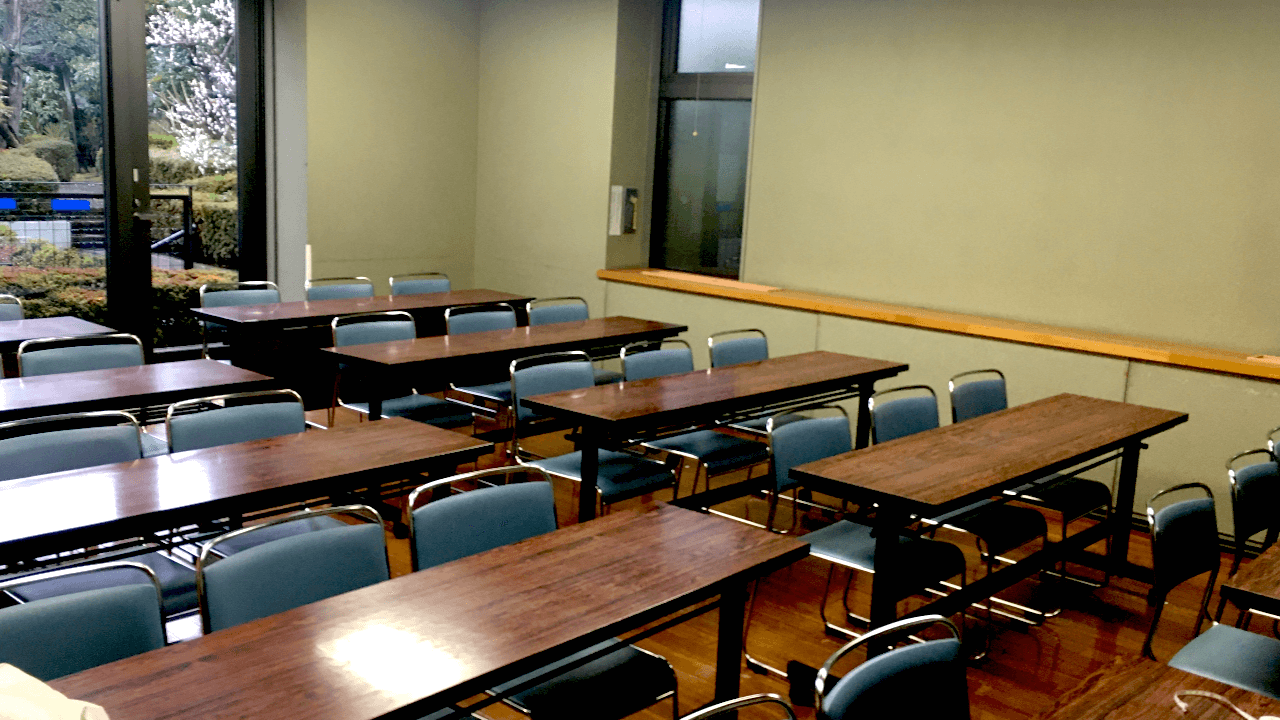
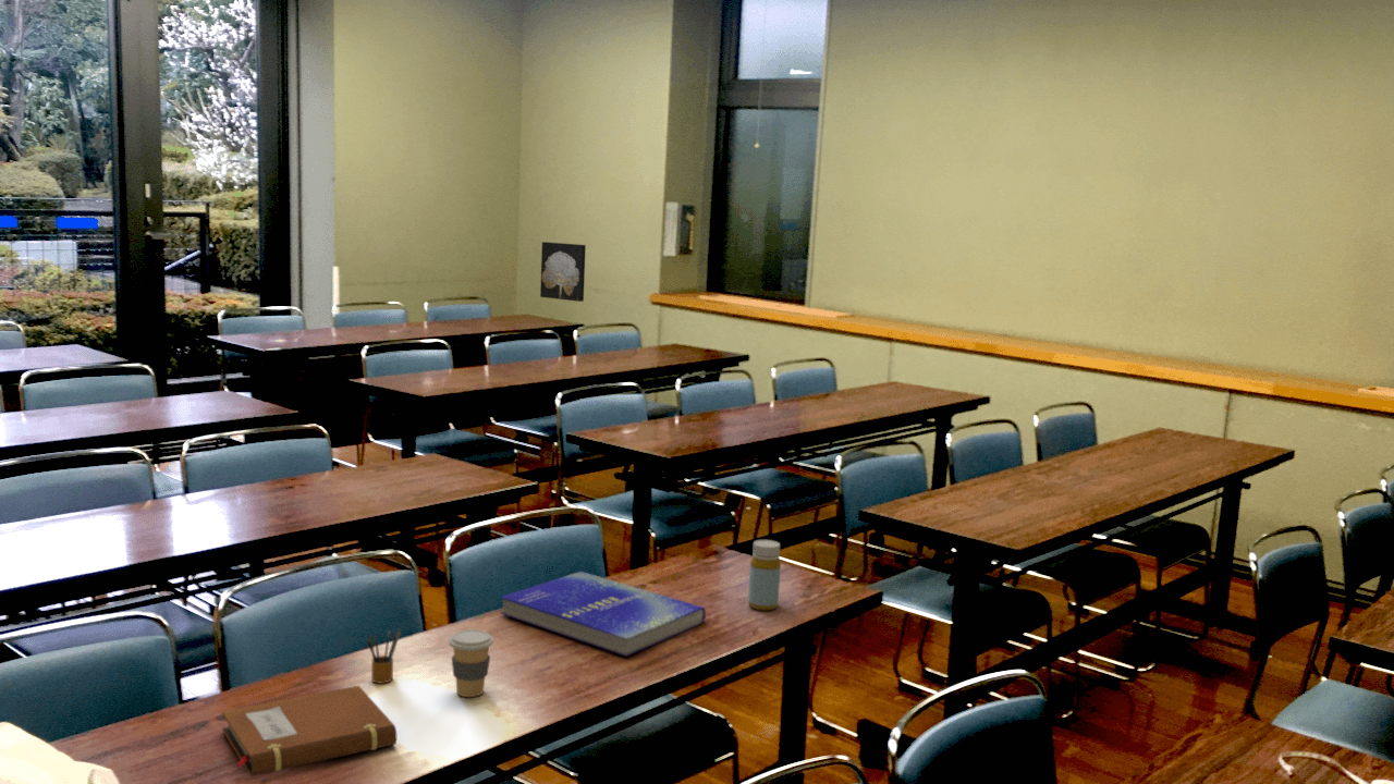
+ notebook (305, 728)
+ bottle (765, 574)
+ wall art (562, 271)
+ pencil box (381, 656)
+ book (602, 610)
+ coffee cup (470, 663)
